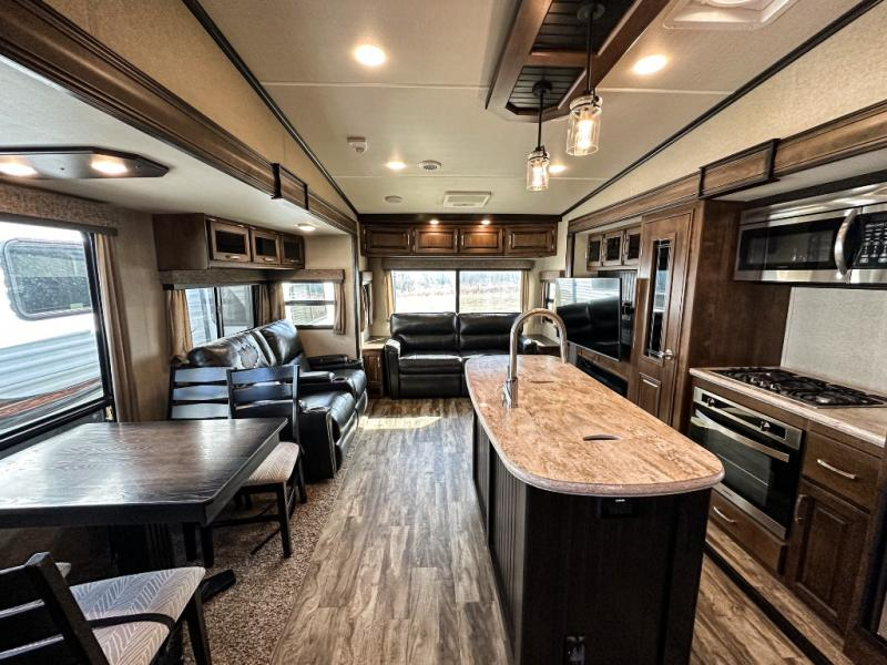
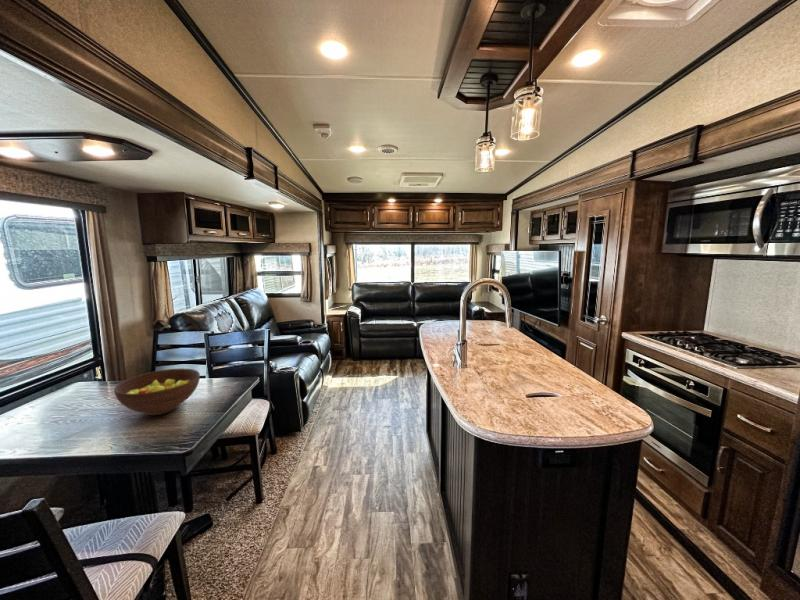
+ fruit bowl (161, 394)
